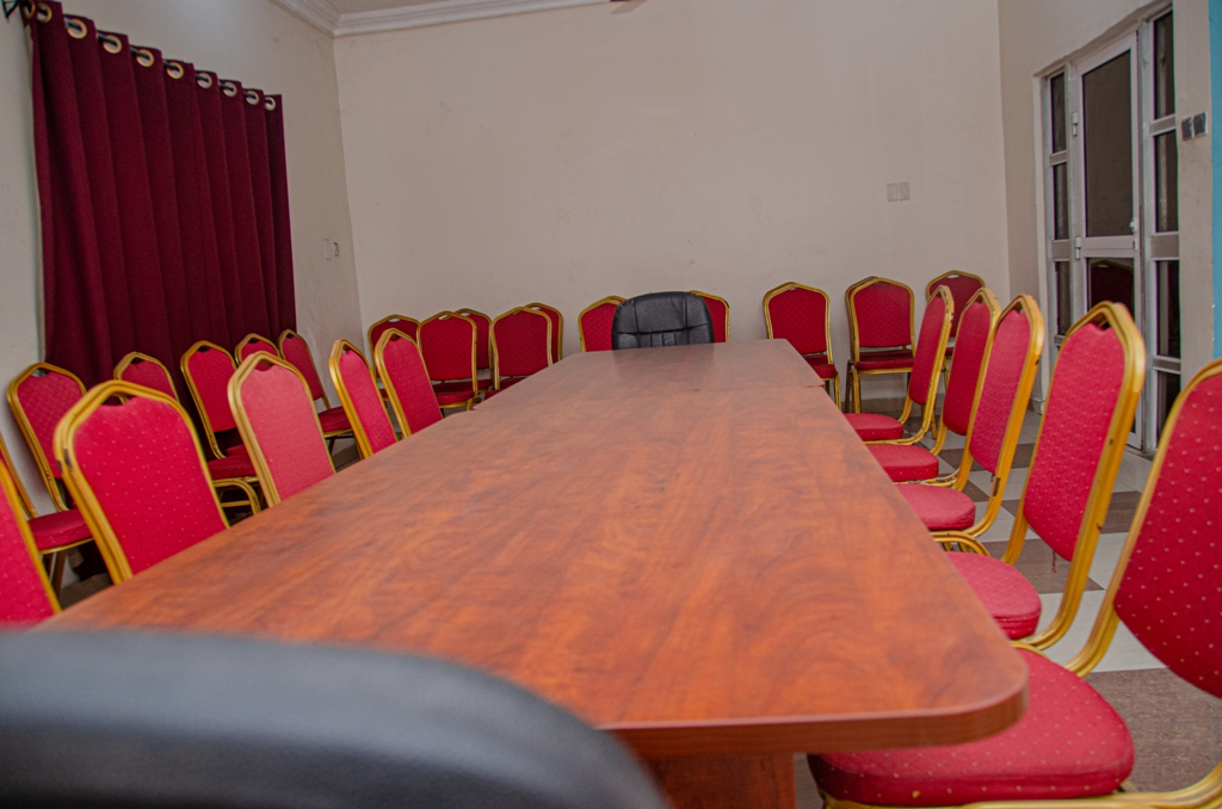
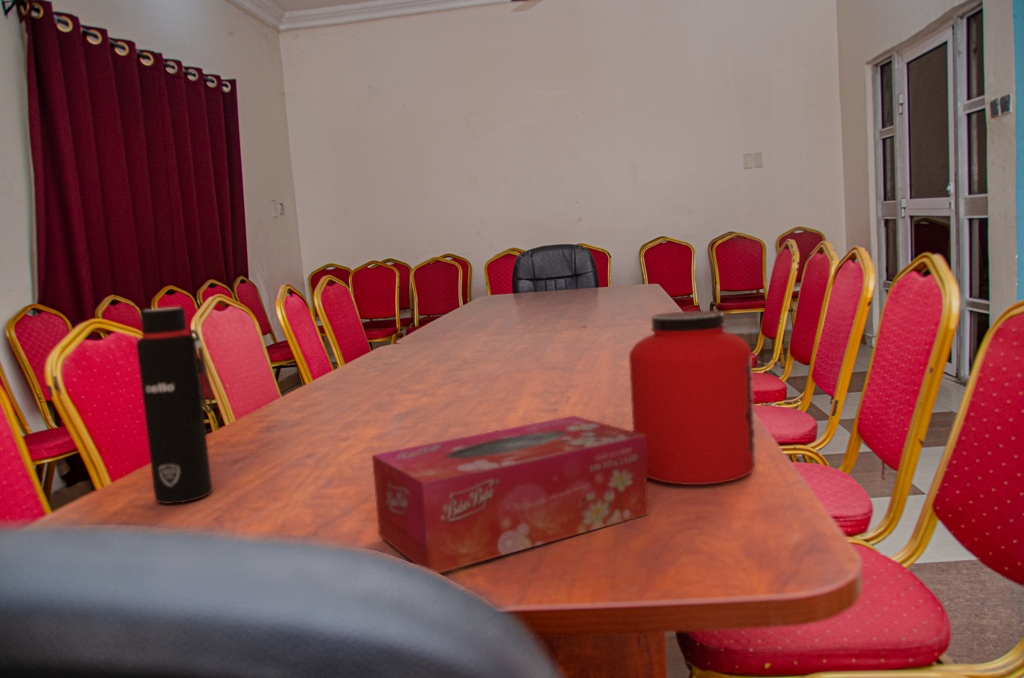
+ tissue box (511, 484)
+ protein powder (691, 392)
+ water bottle (178, 403)
